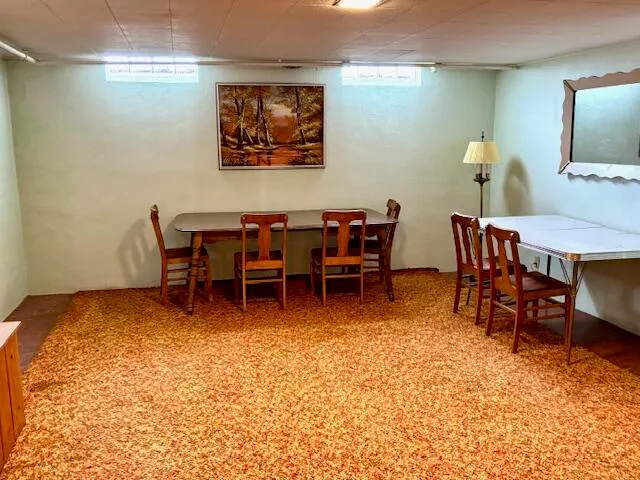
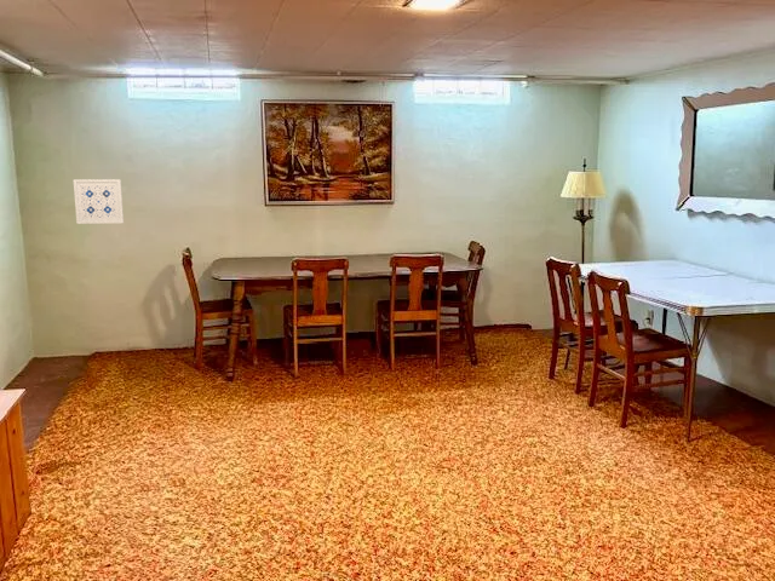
+ wall art (98, 201)
